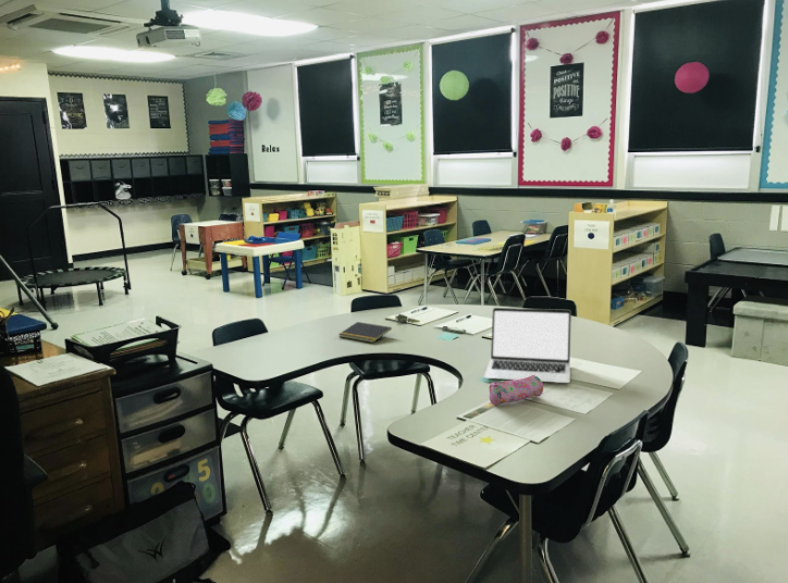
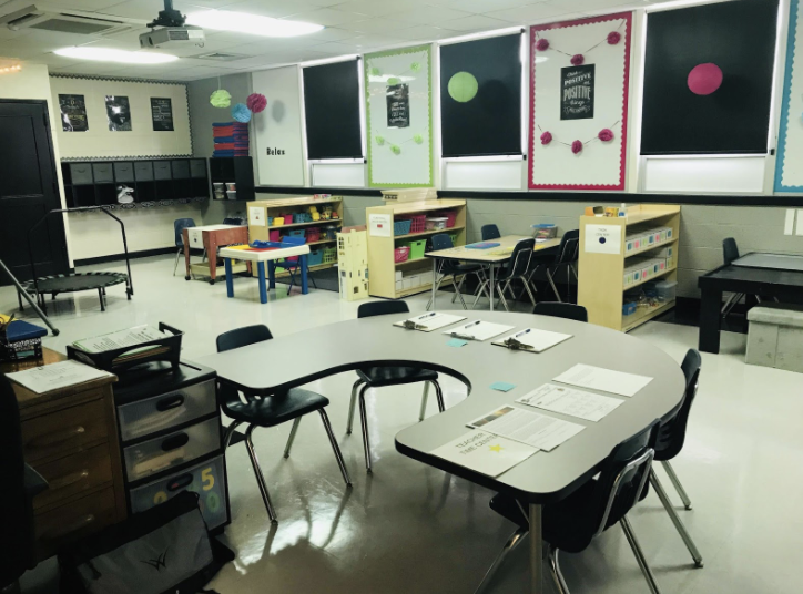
- notepad (365, 332)
- laptop (528, 343)
- pencil case (515, 389)
